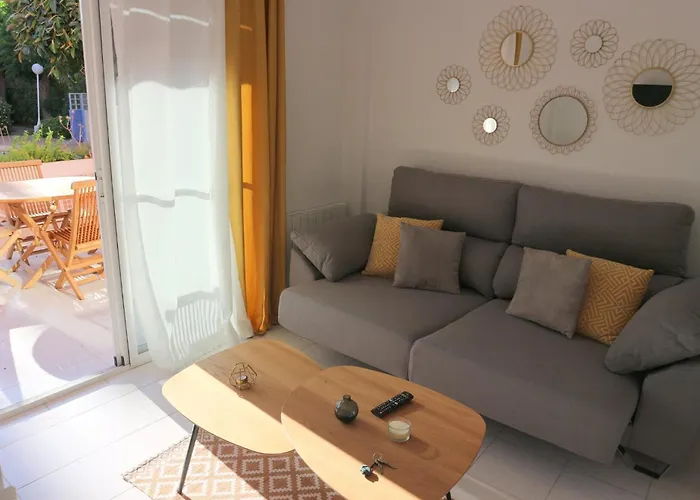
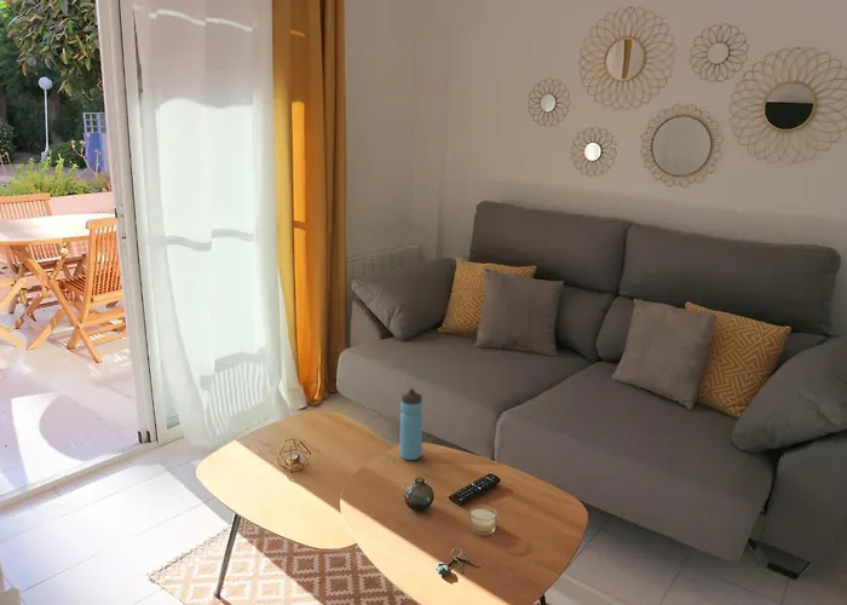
+ water bottle (410, 422)
